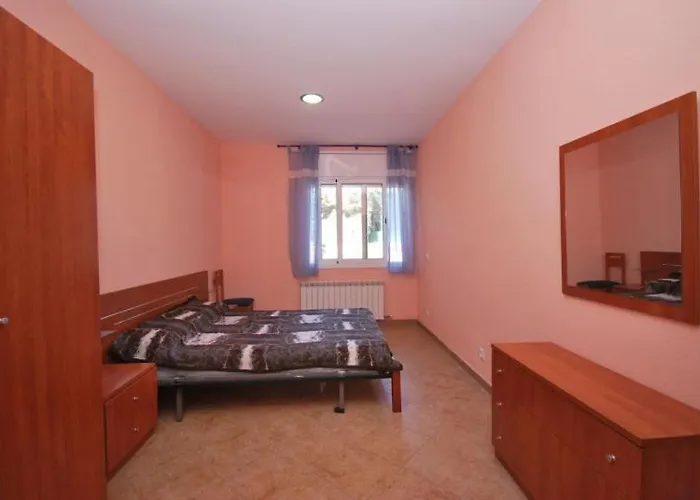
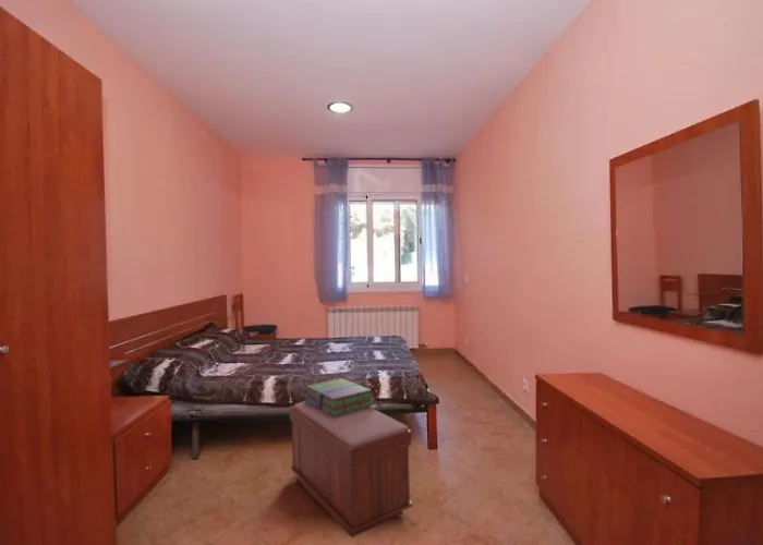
+ stack of books (338, 395)
+ bench (346, 453)
